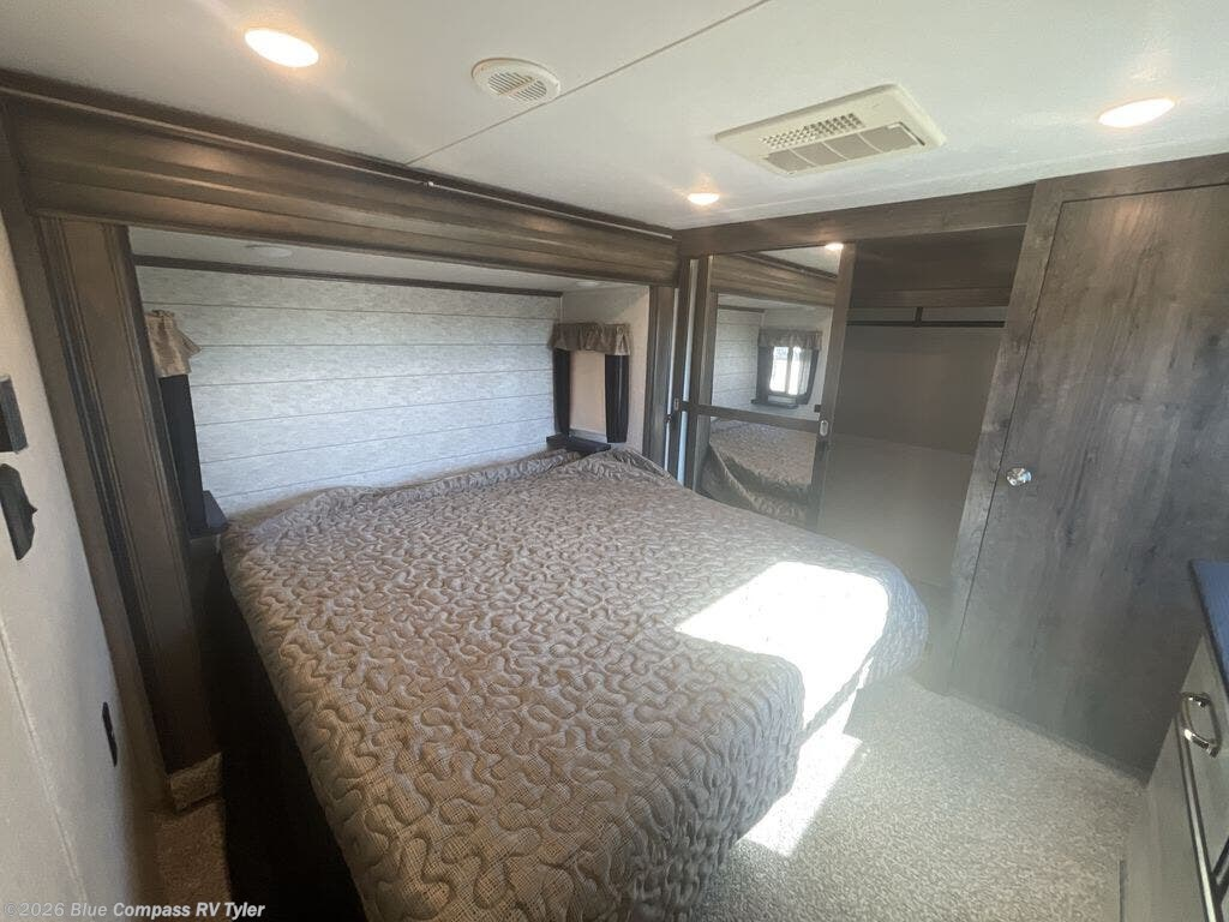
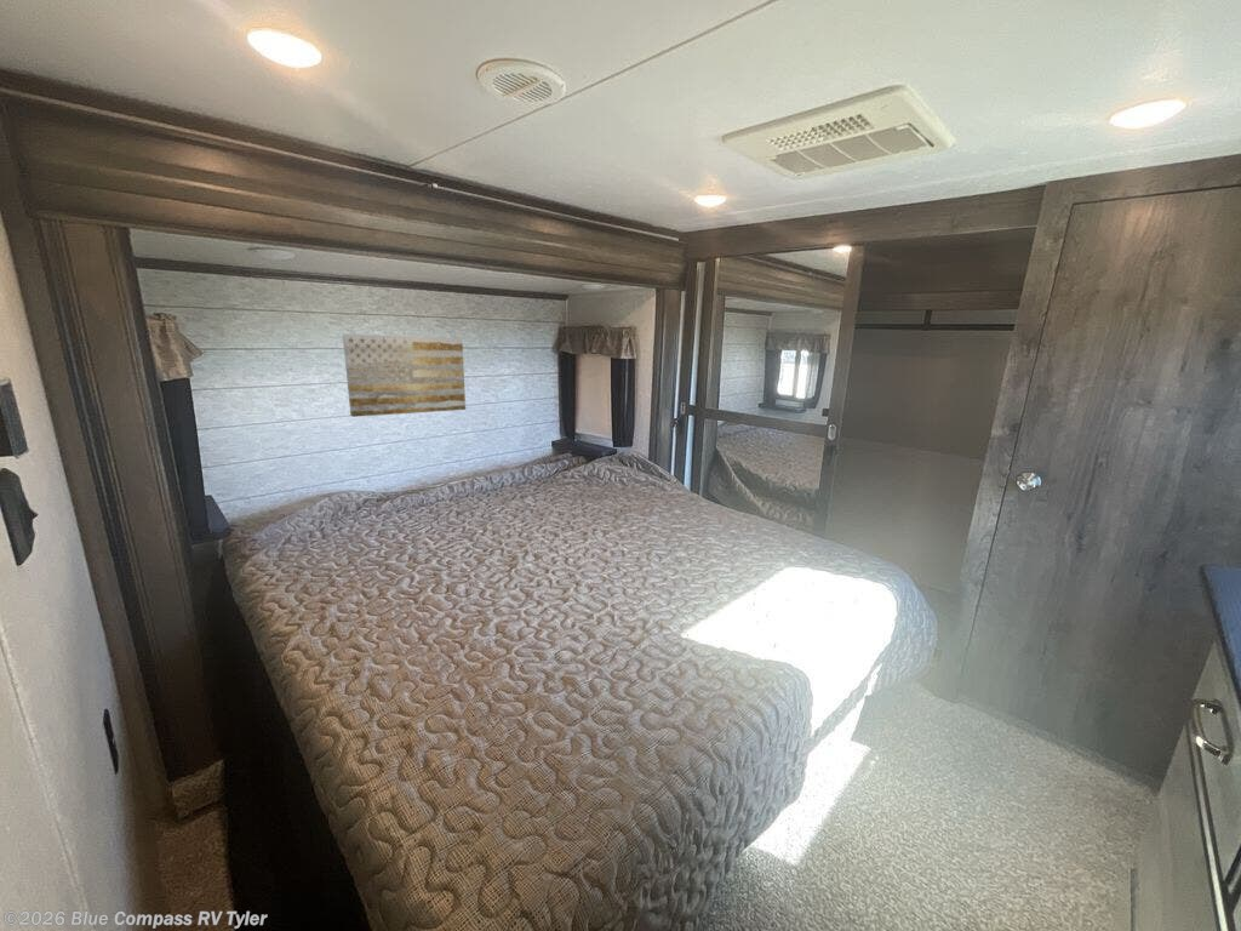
+ wall art (408, 375)
